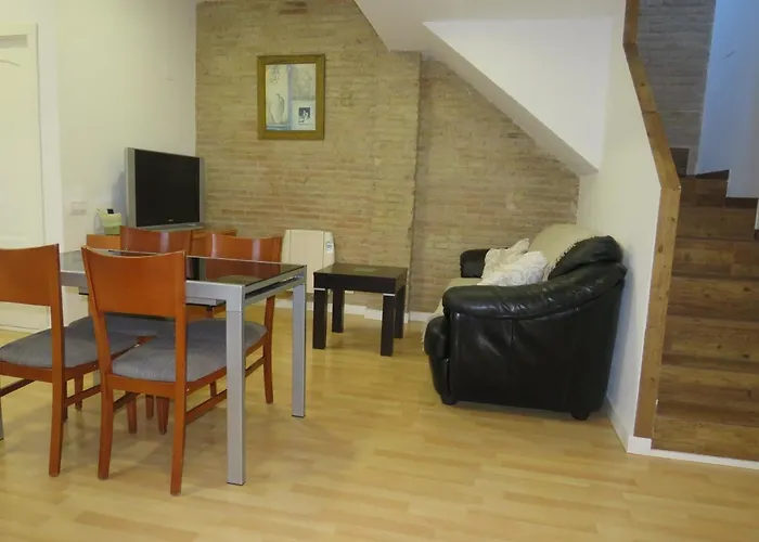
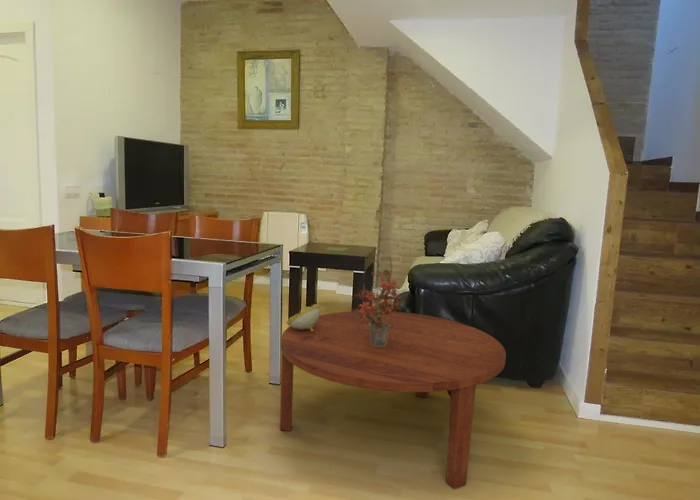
+ potted plant (381, 300)
+ decorative bowl (303, 315)
+ coffee table (389, 385)
